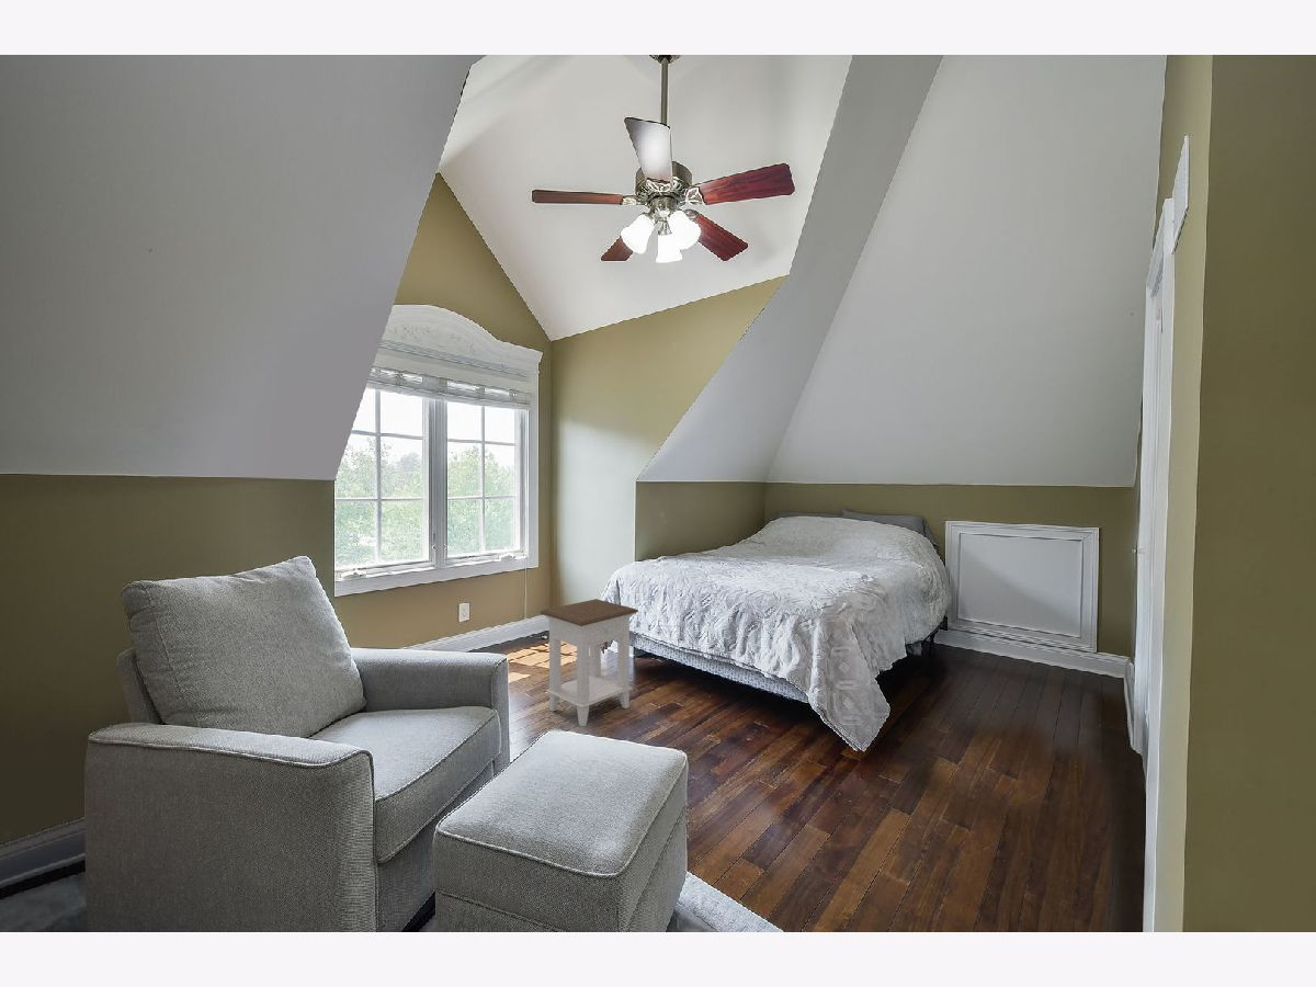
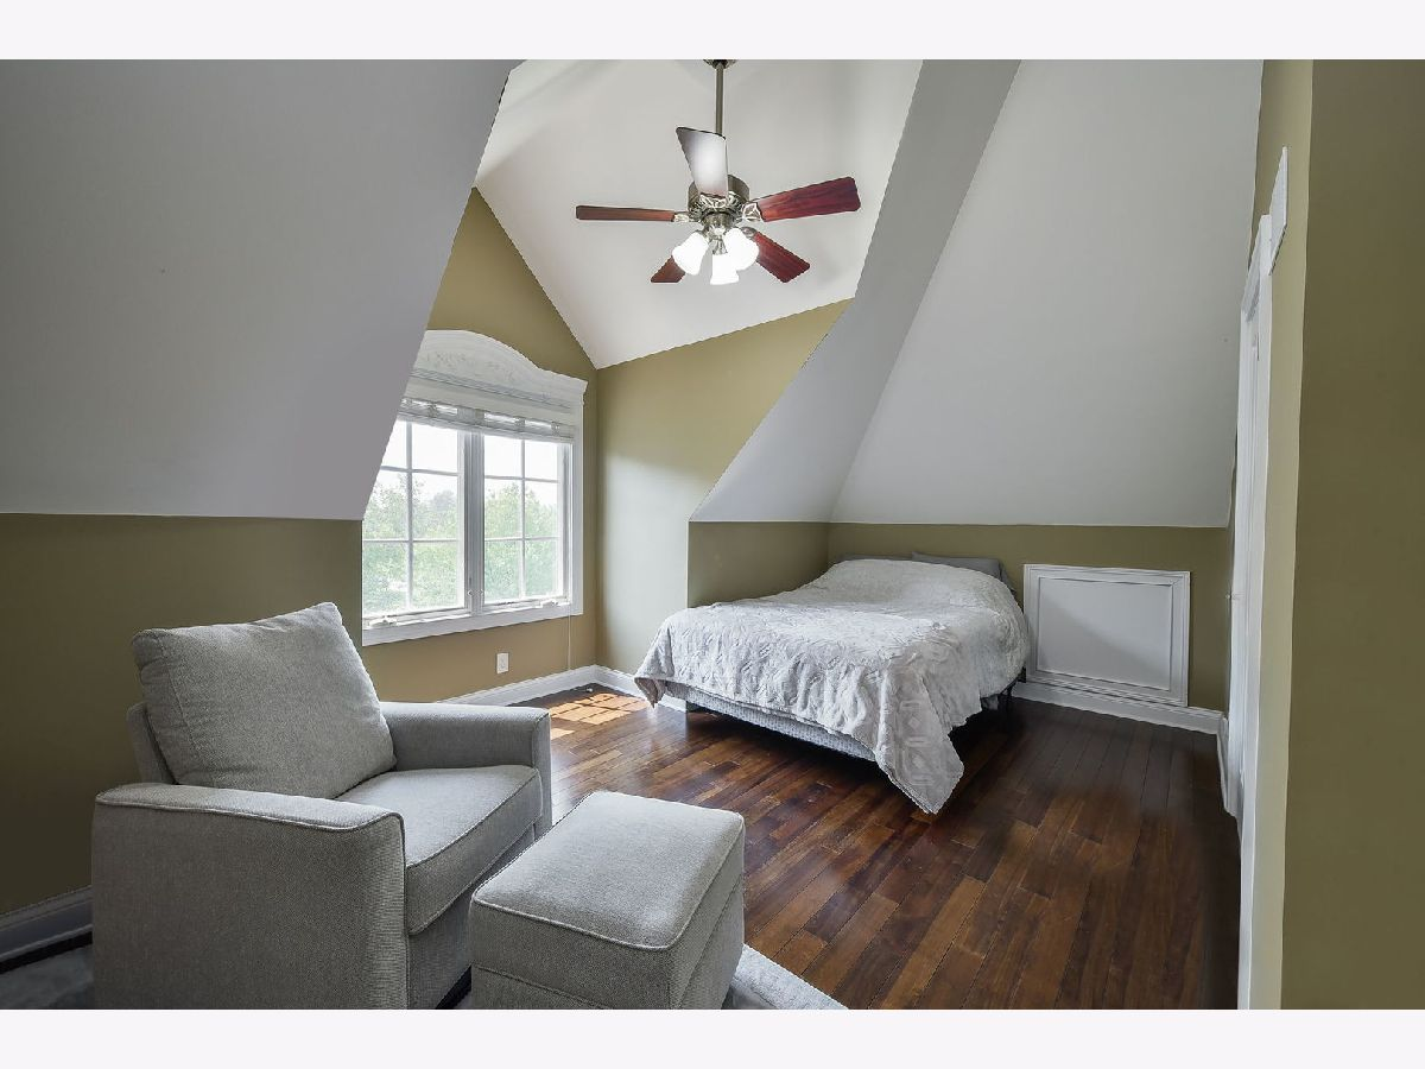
- nightstand (590, 659)
